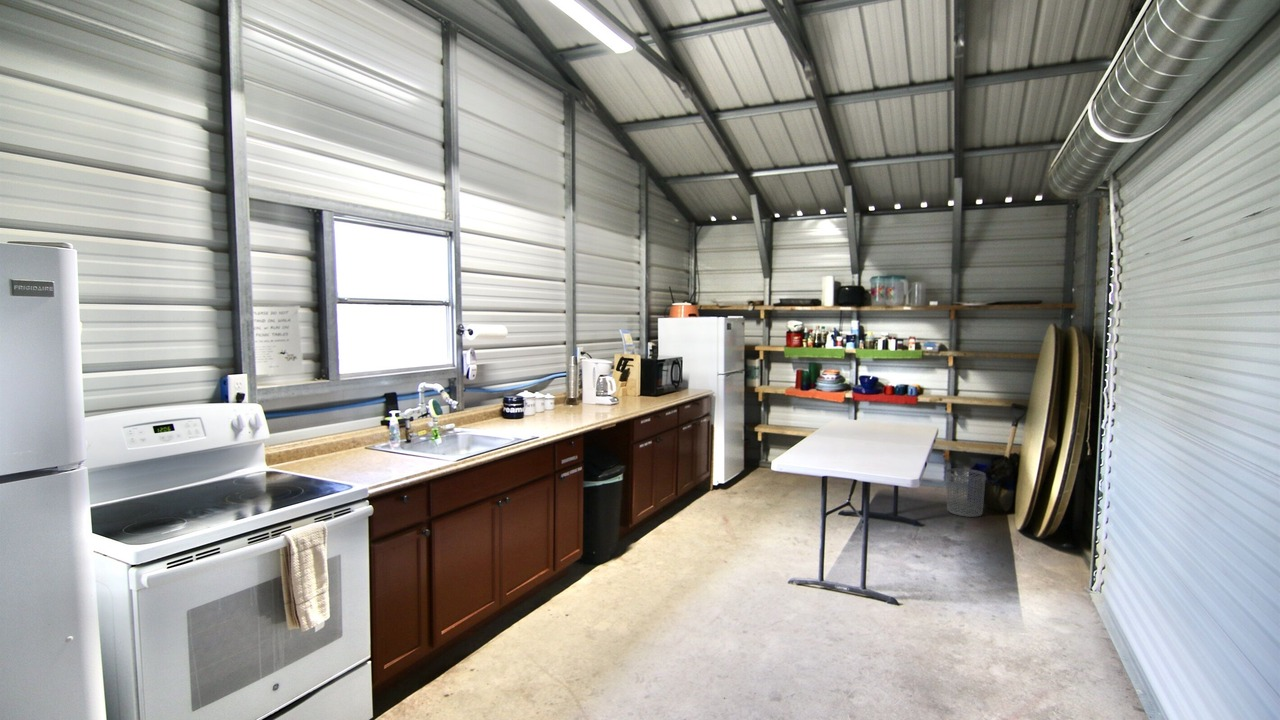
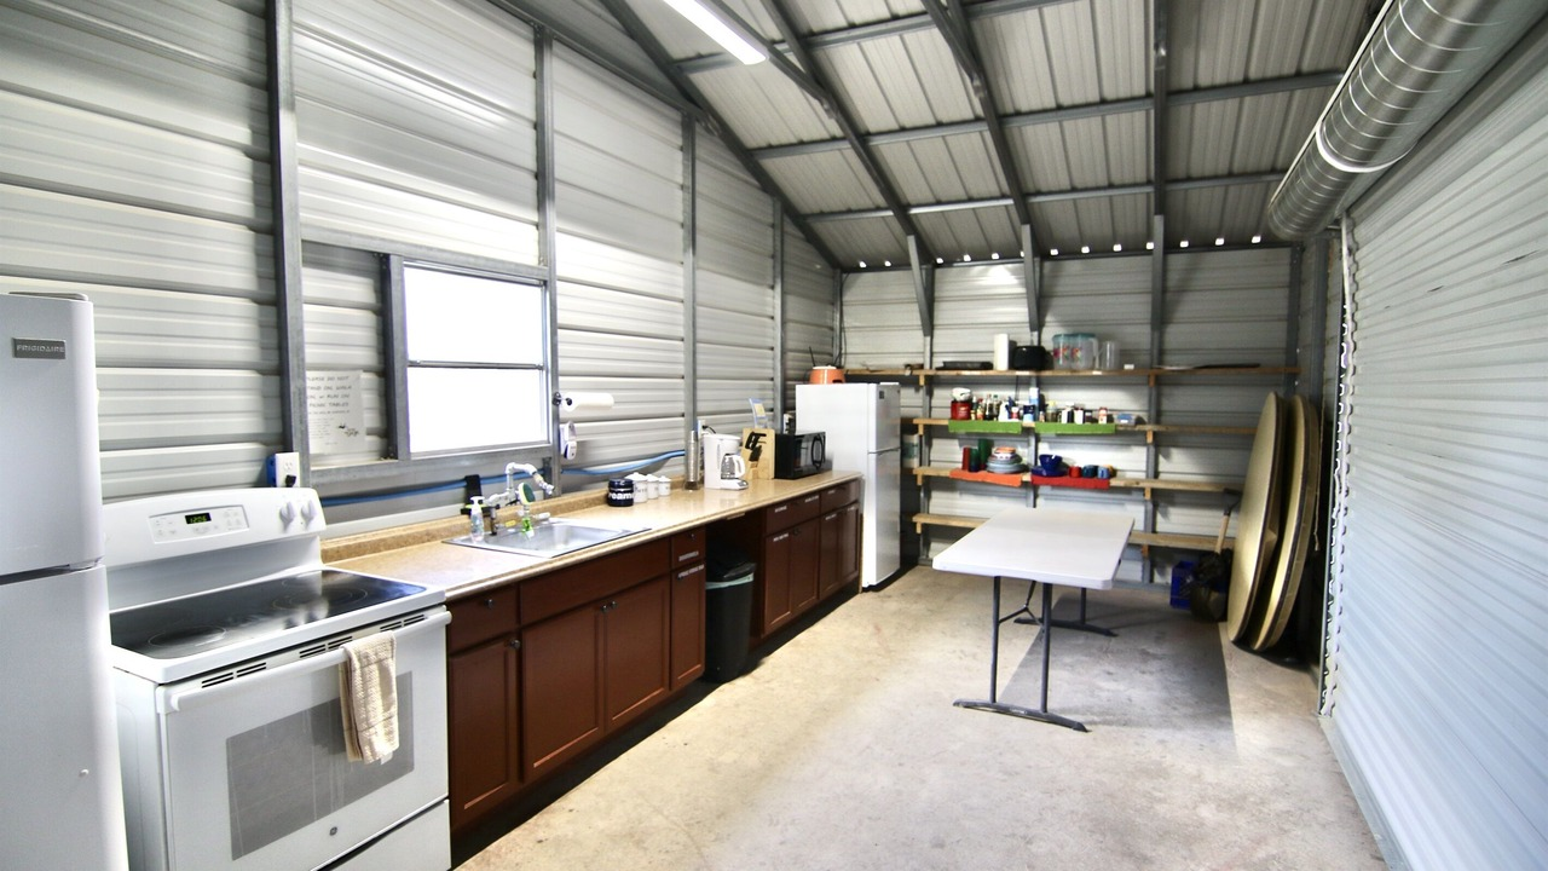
- waste bin (965, 491)
